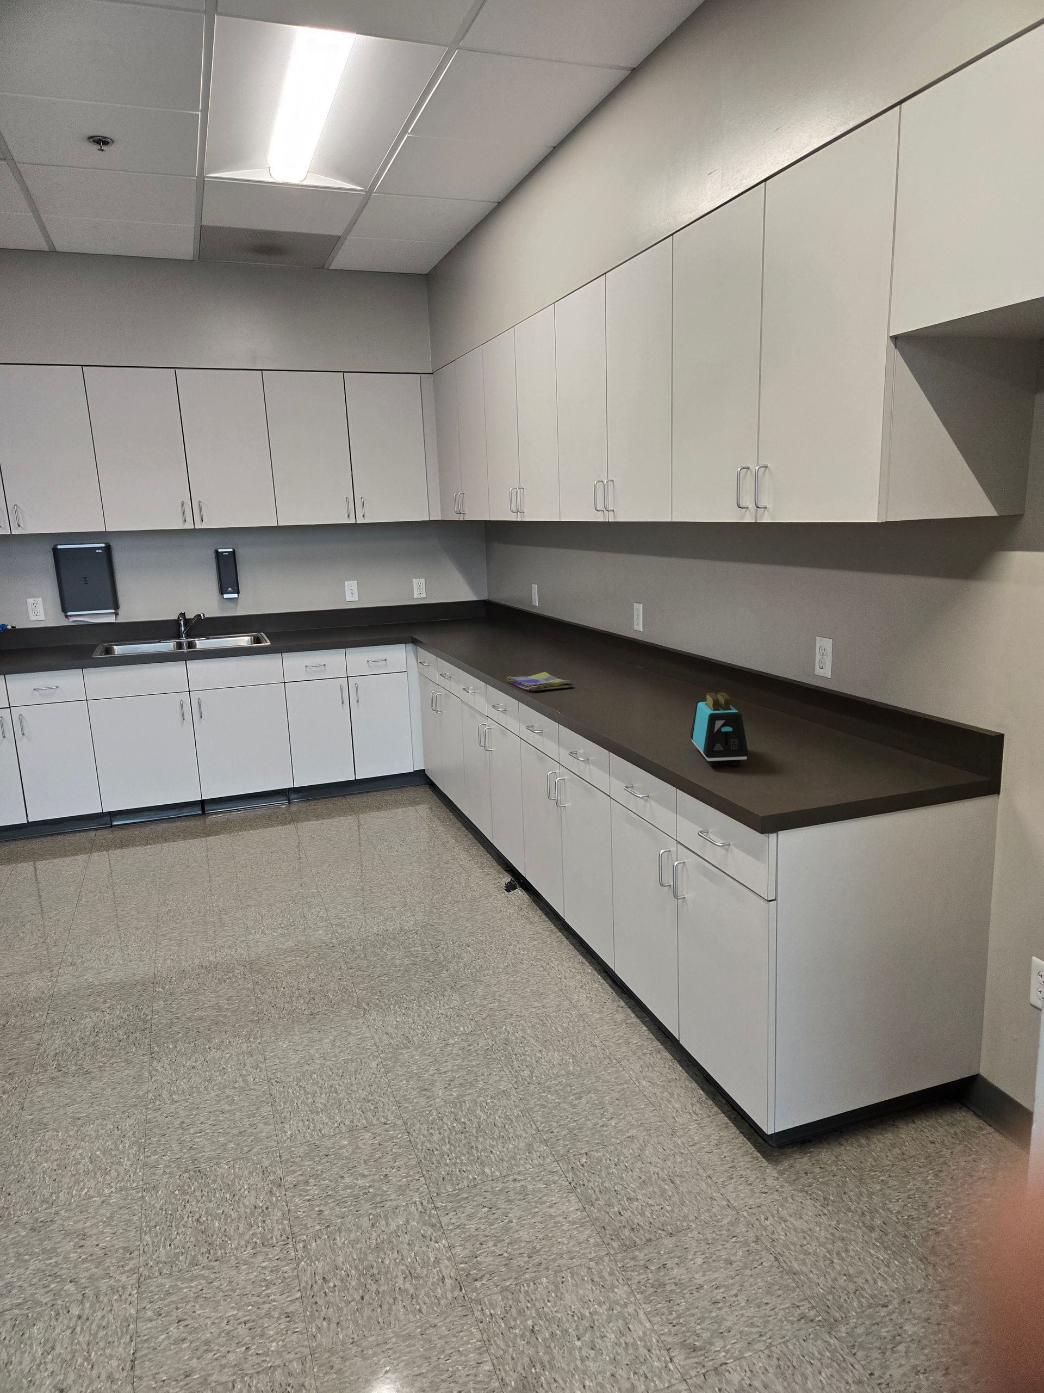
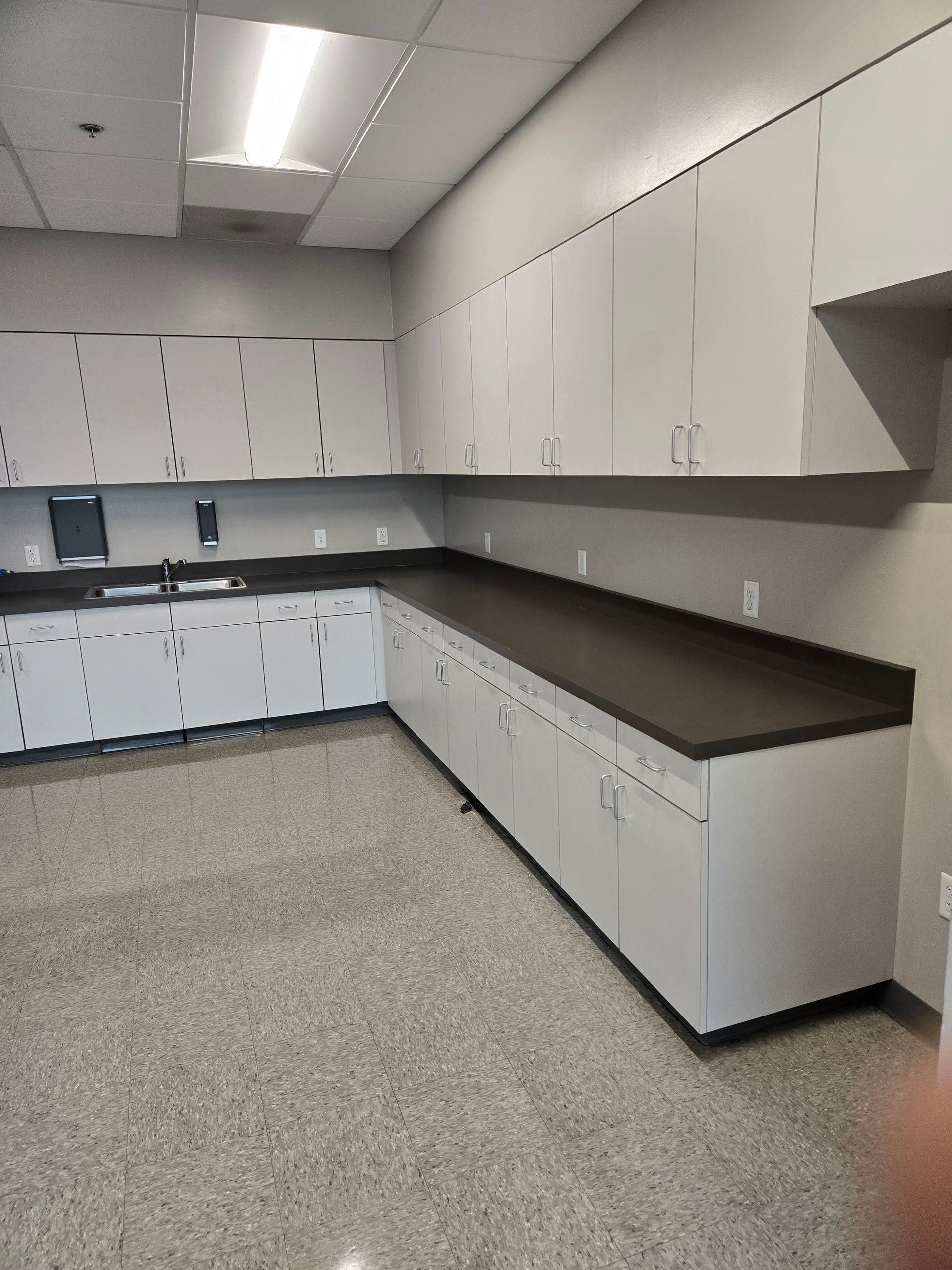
- toaster (717, 725)
- dish towel (540, 681)
